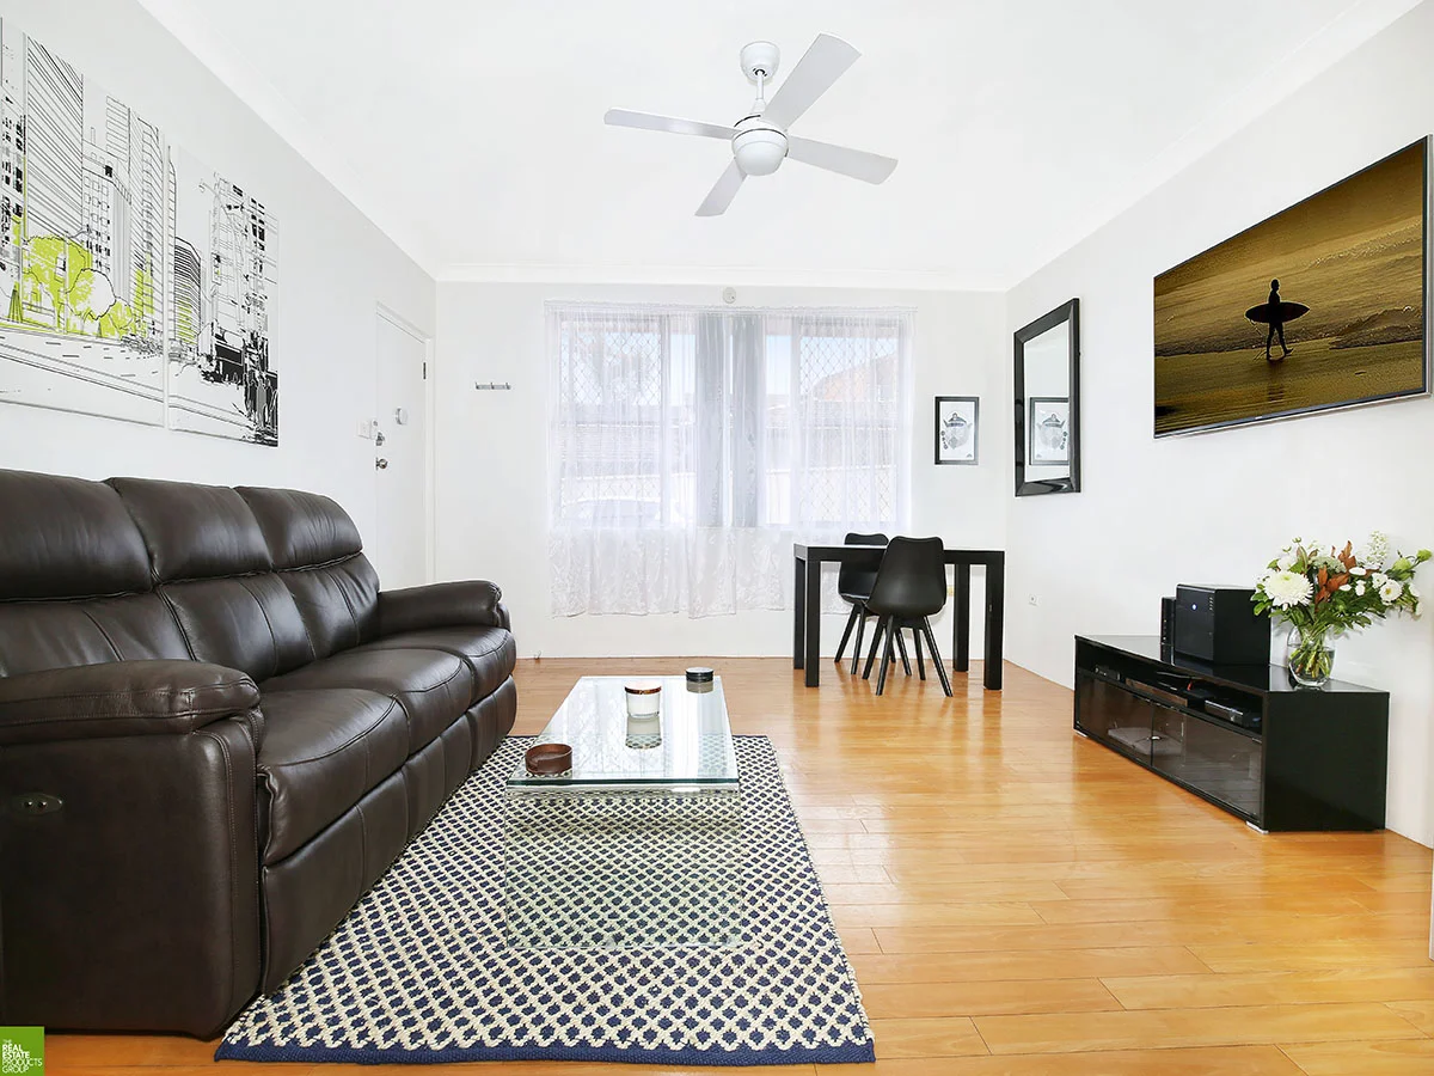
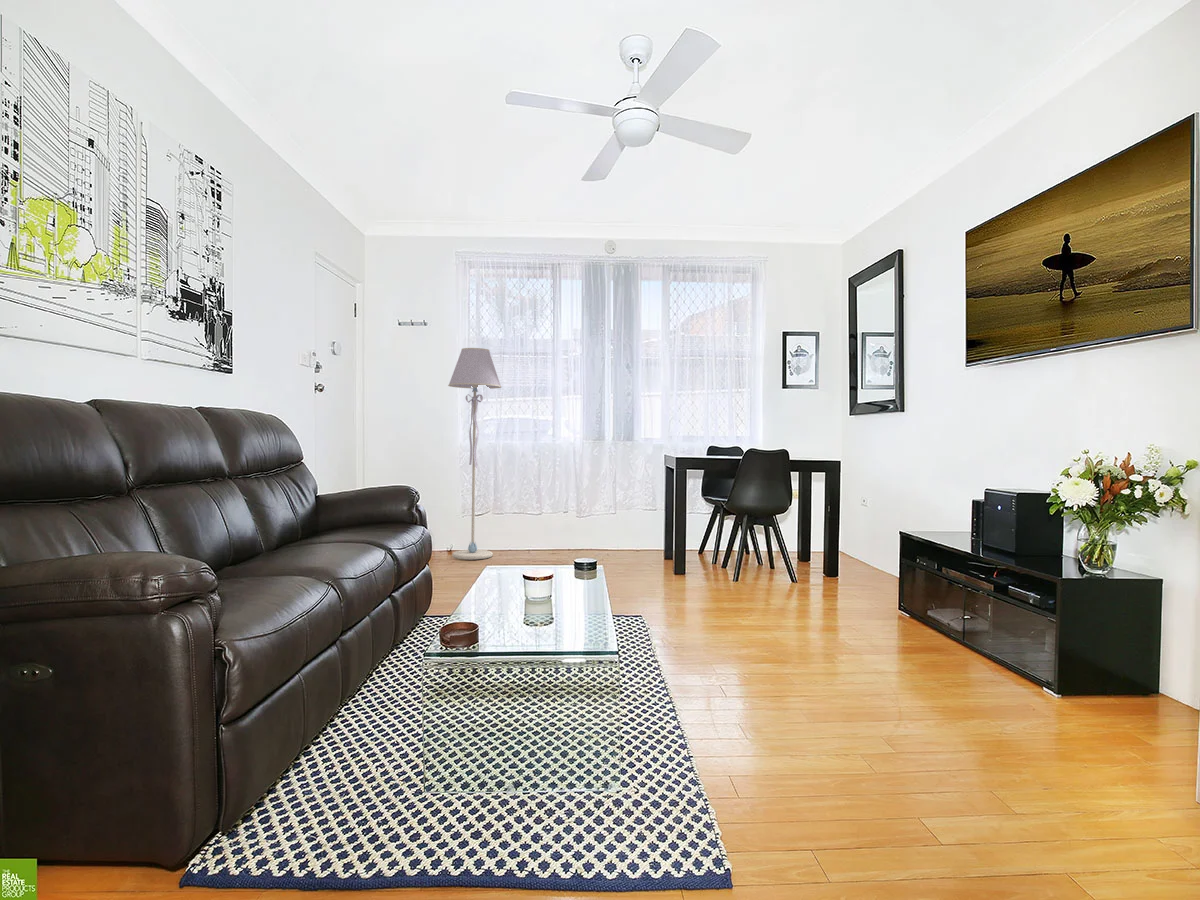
+ floor lamp (474, 453)
